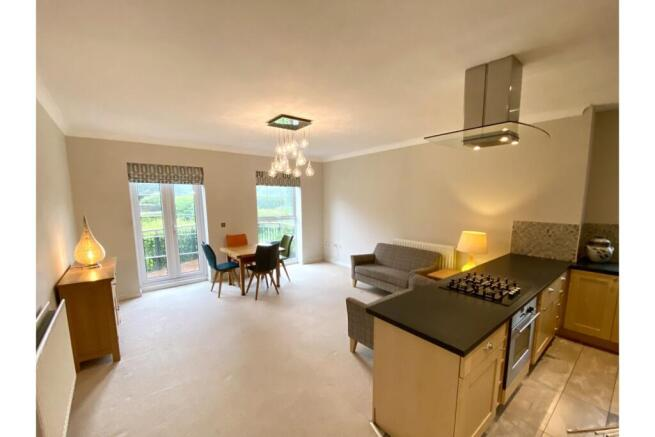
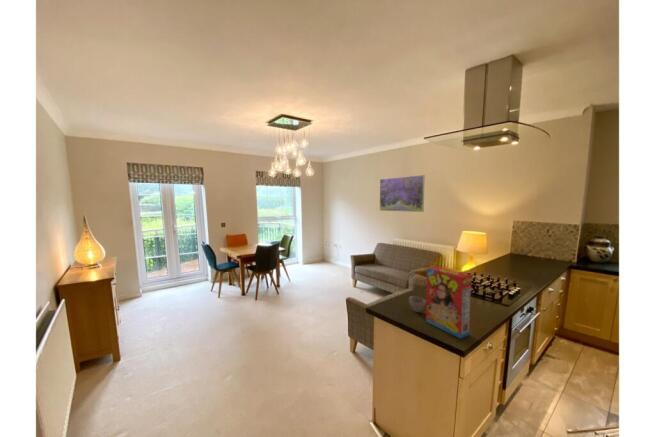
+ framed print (400, 194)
+ cereal box (447, 299)
+ cup (415, 304)
